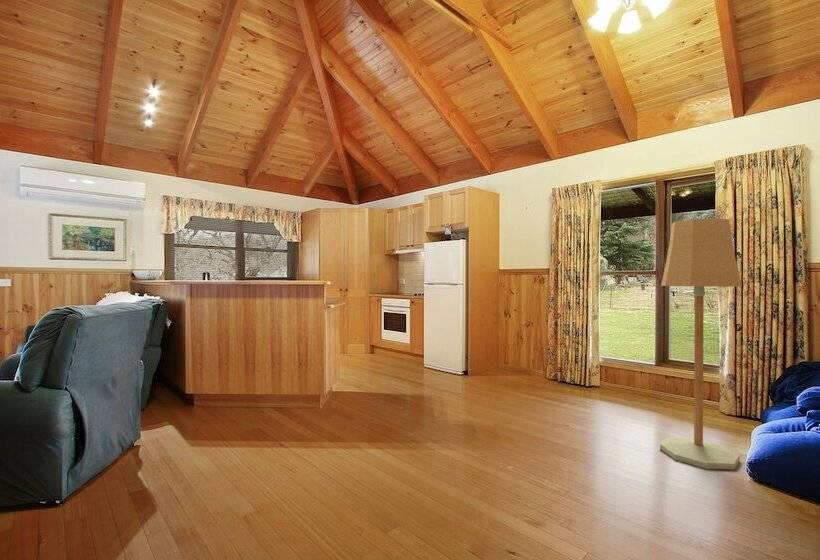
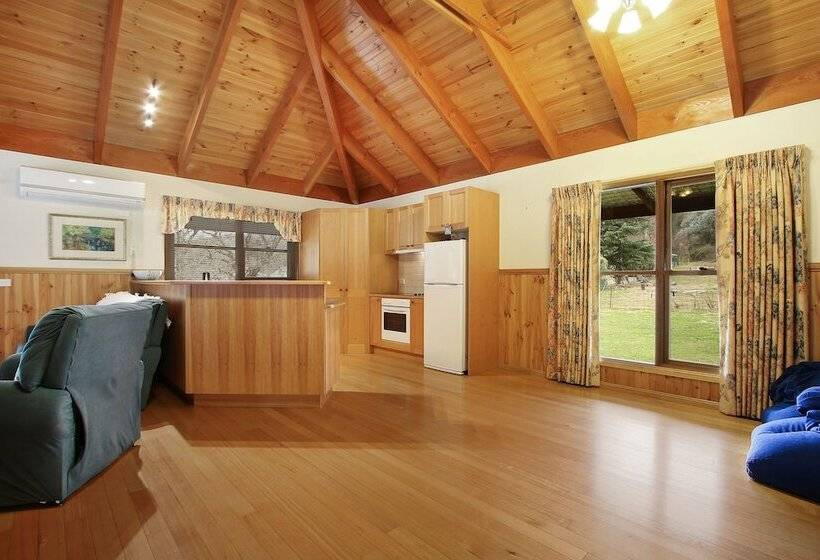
- floor lamp (698, 338)
